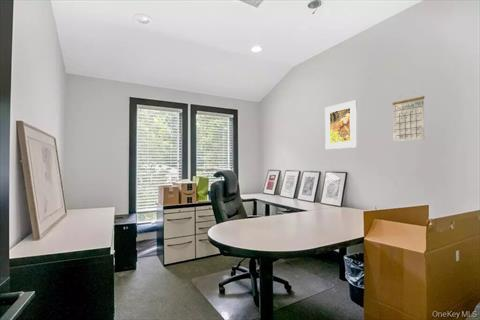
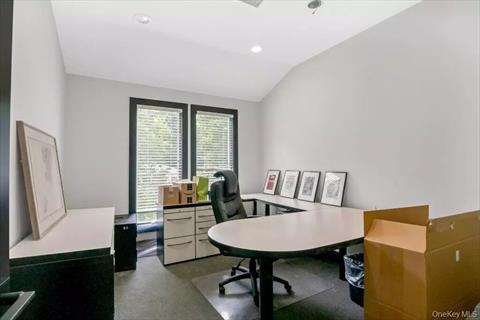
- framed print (340, 126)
- calendar (407, 115)
